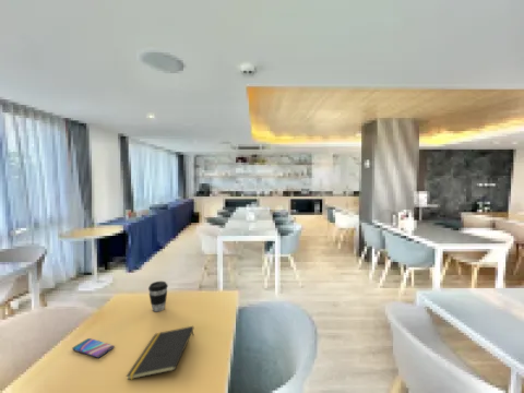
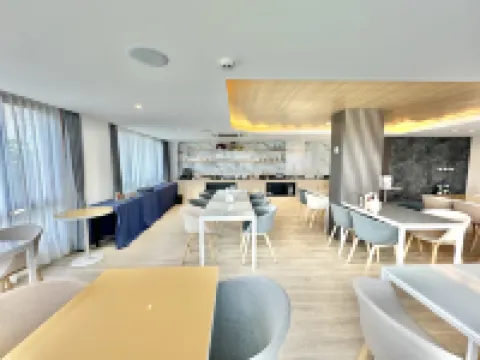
- coffee cup (158, 296)
- notepad (164, 349)
- smartphone (93, 347)
